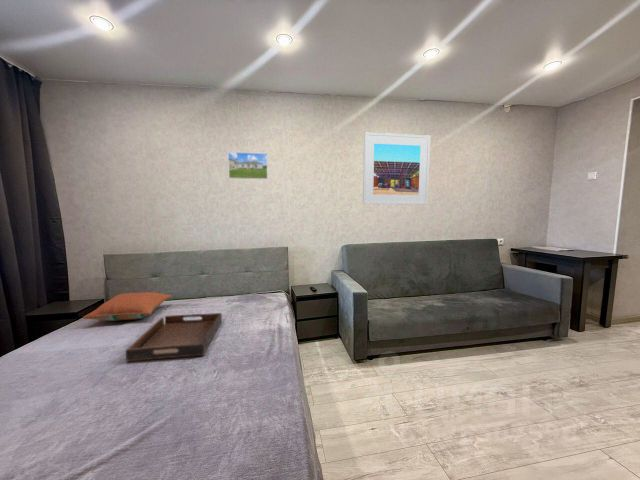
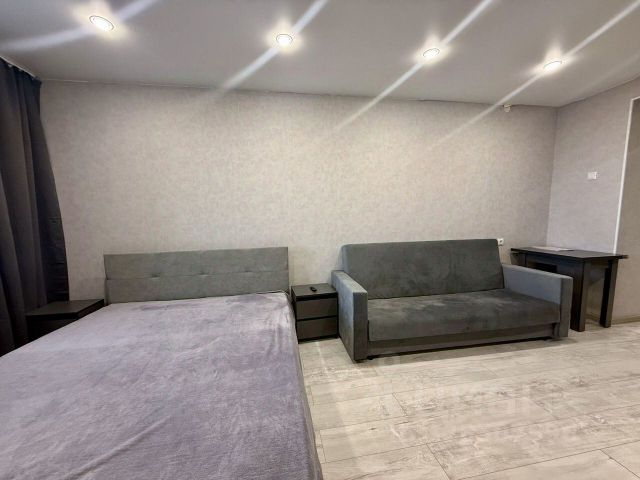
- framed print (248, 165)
- pillow (131, 305)
- serving tray (181, 333)
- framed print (396, 169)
